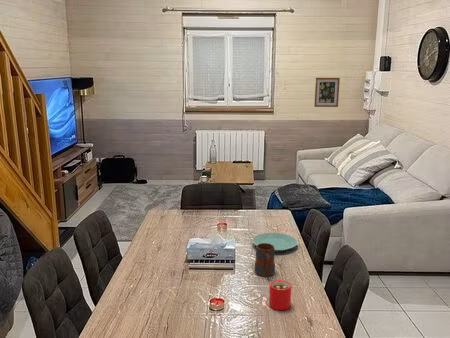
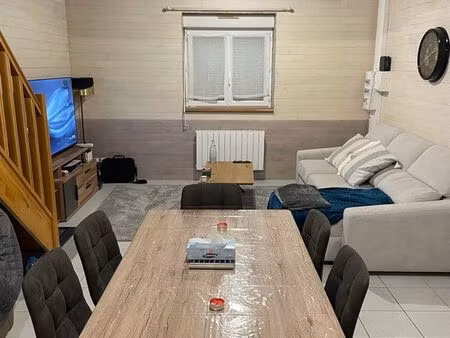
- plate (274, 242)
- wall art (326, 92)
- mug (279, 291)
- mug (265, 260)
